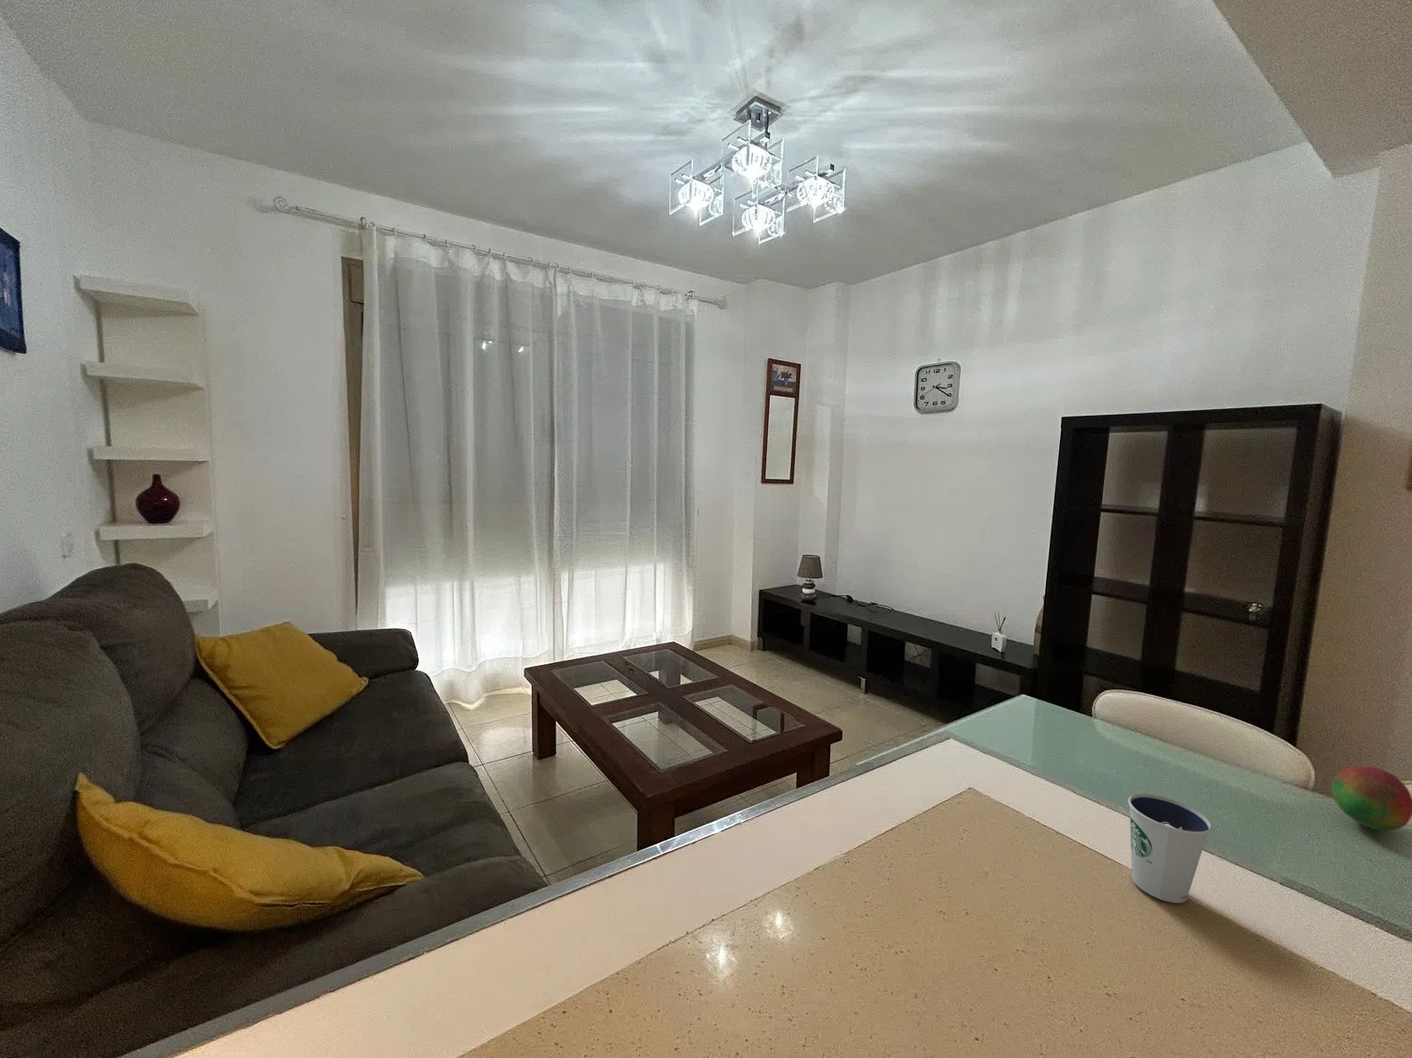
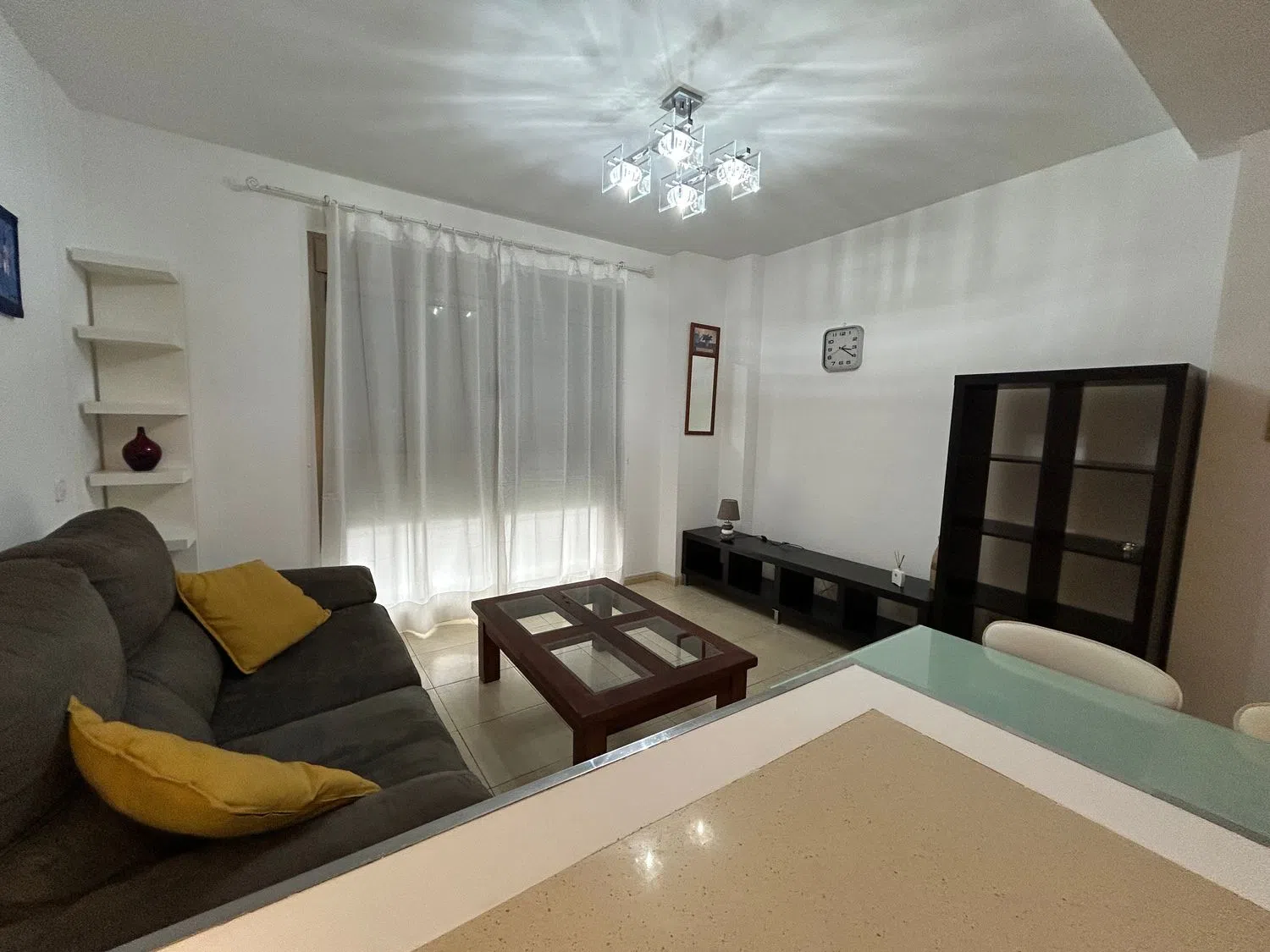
- dixie cup (1163, 849)
- fruit (1369, 798)
